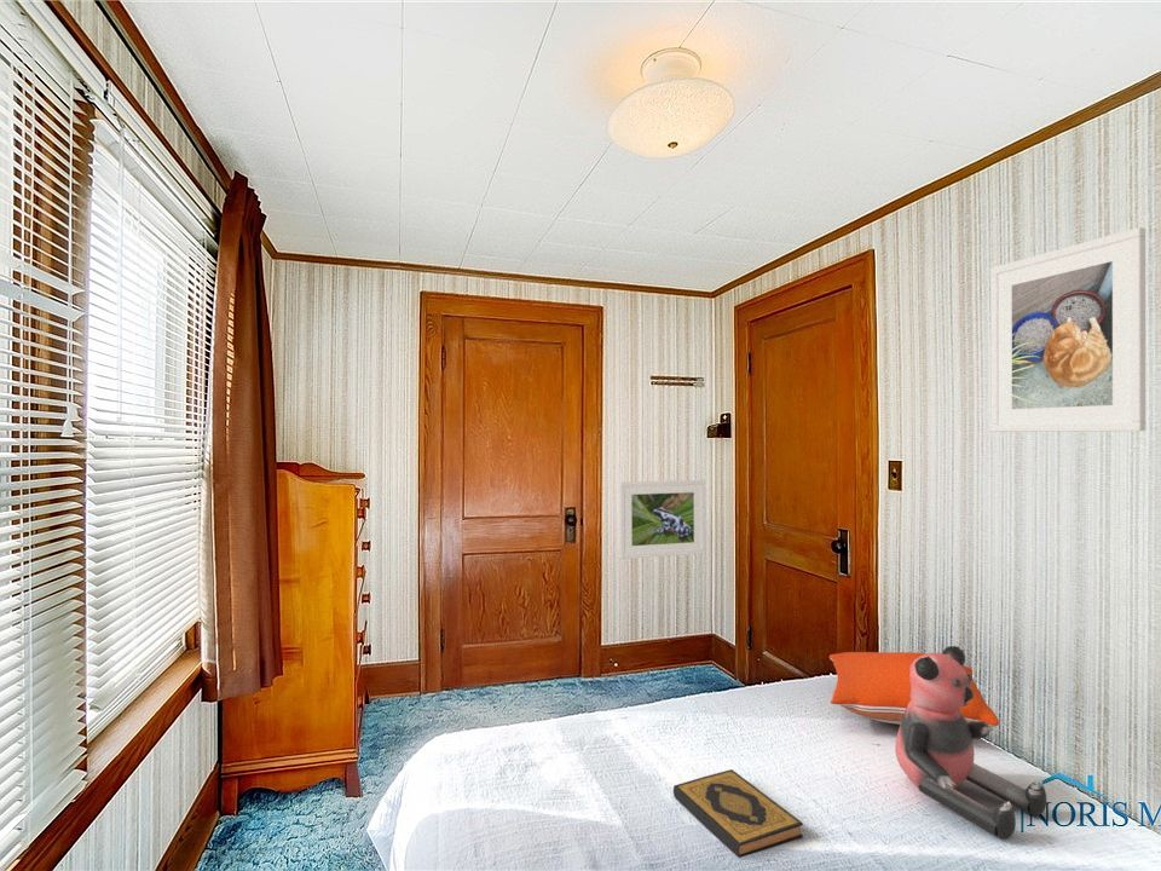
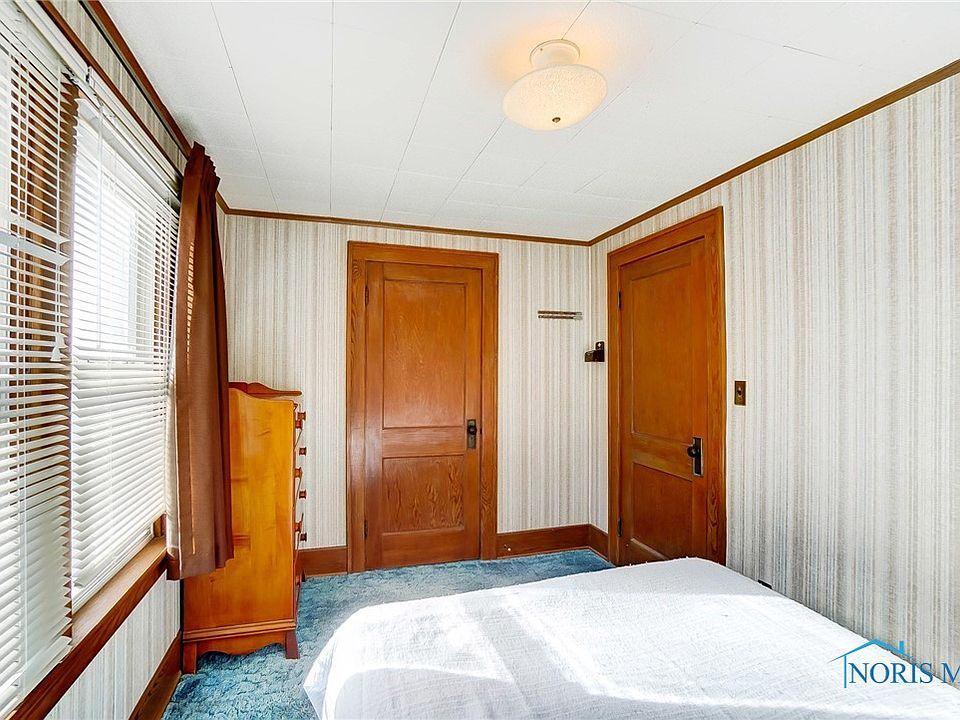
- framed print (1059, 340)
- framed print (663, 518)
- hardback book (734, 809)
- pillow (903, 686)
- bear (958, 728)
